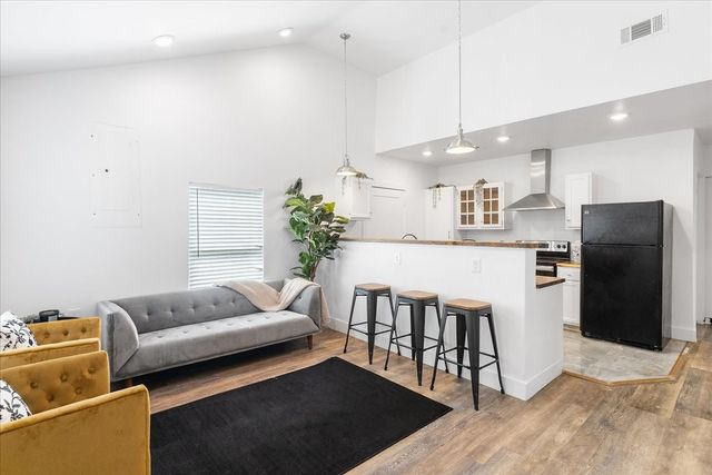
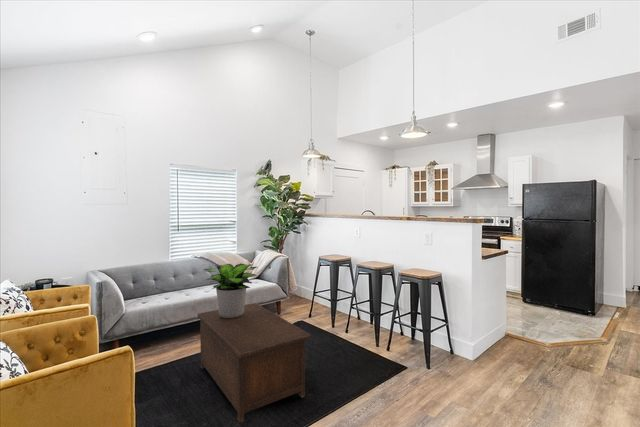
+ potted plant (235, 291)
+ cabinet (249, 351)
